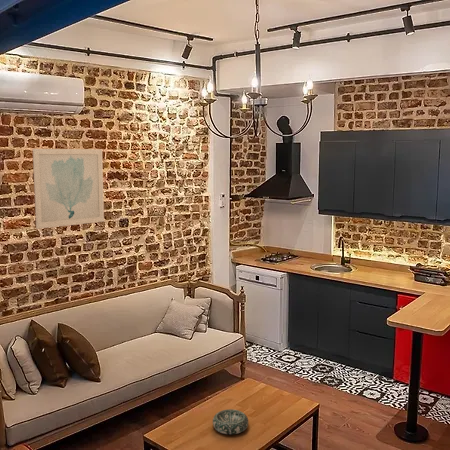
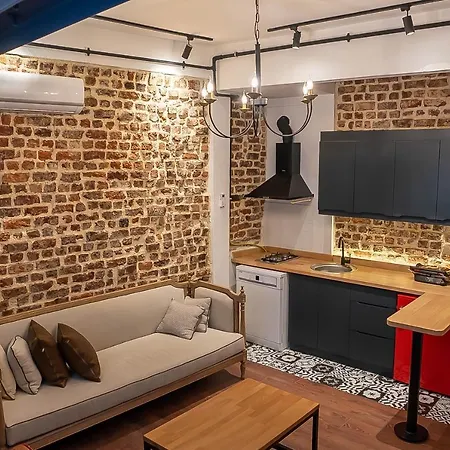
- decorative bowl (230, 421)
- wall art (70, 187)
